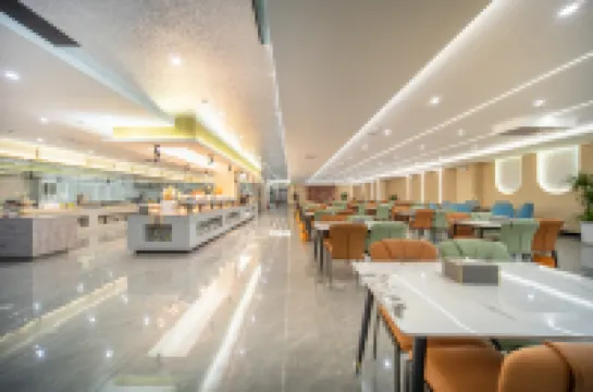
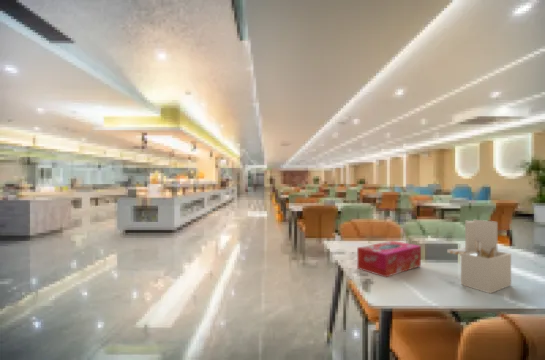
+ utensil holder (478, 252)
+ tissue box (389, 257)
